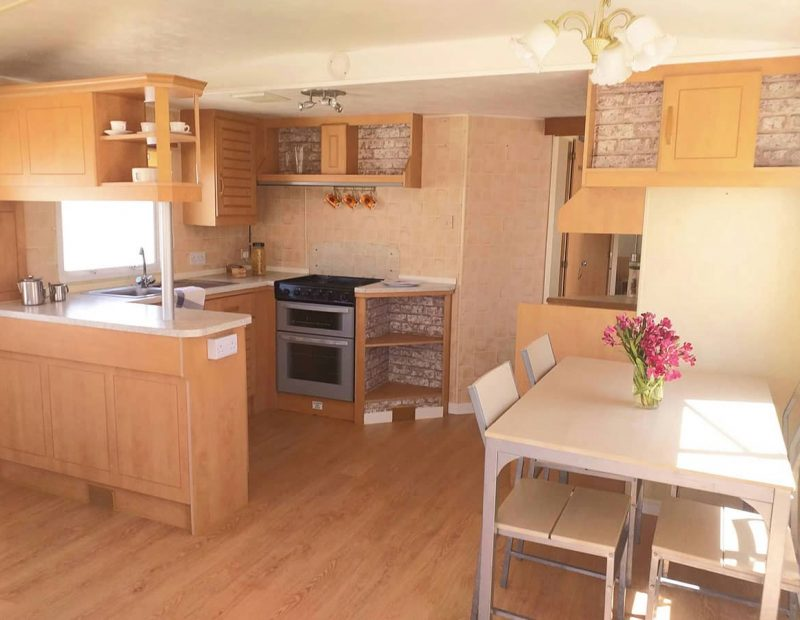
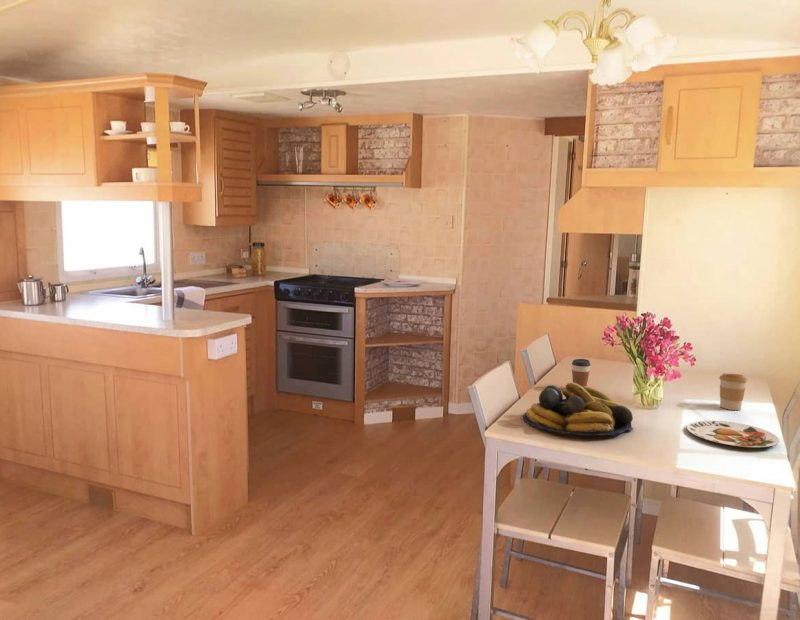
+ coffee cup (732, 390)
+ plate (731, 434)
+ fruit bowl (576, 403)
+ coffee cup (580, 374)
